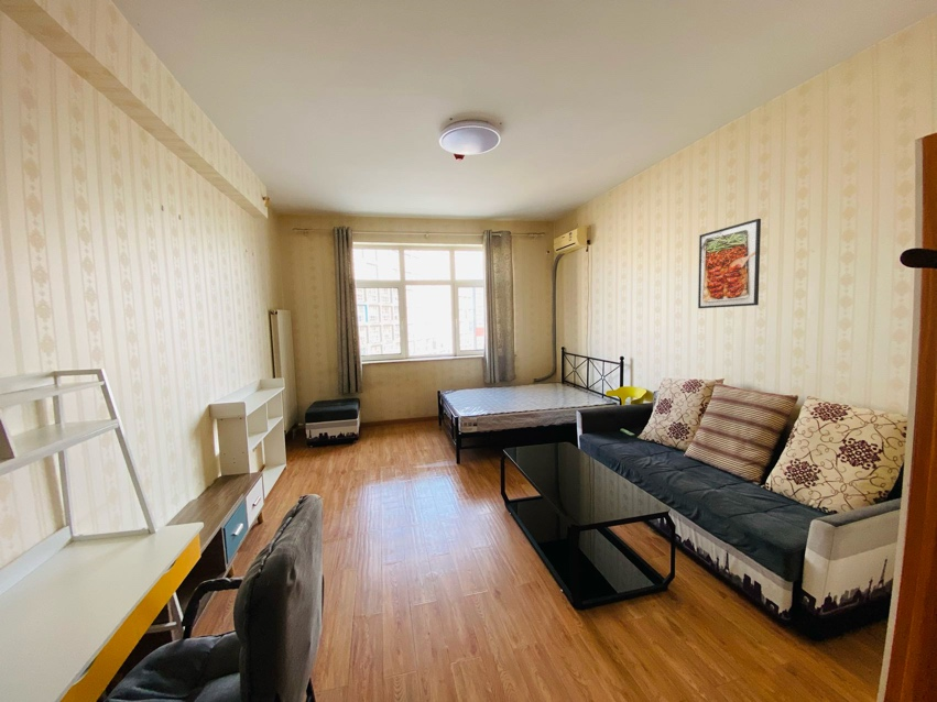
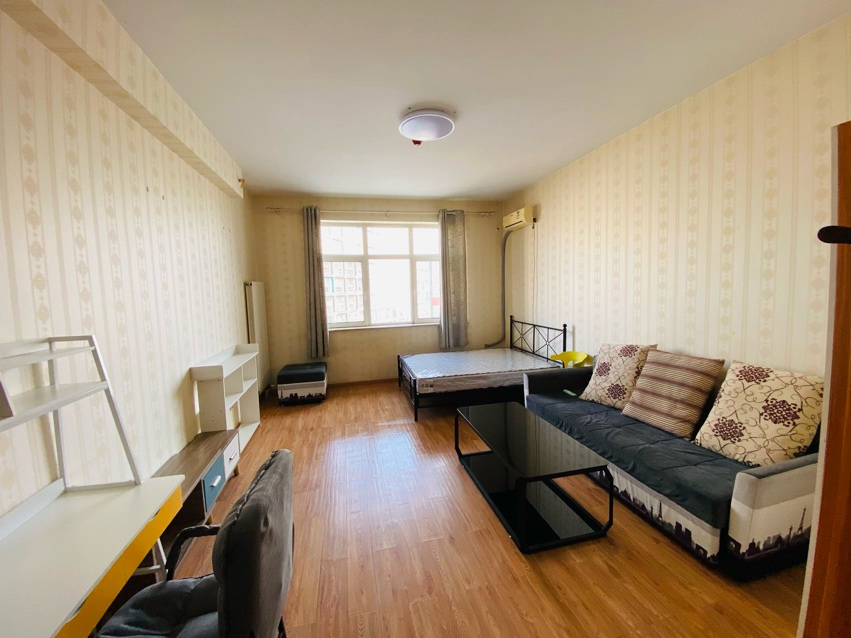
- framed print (727, 267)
